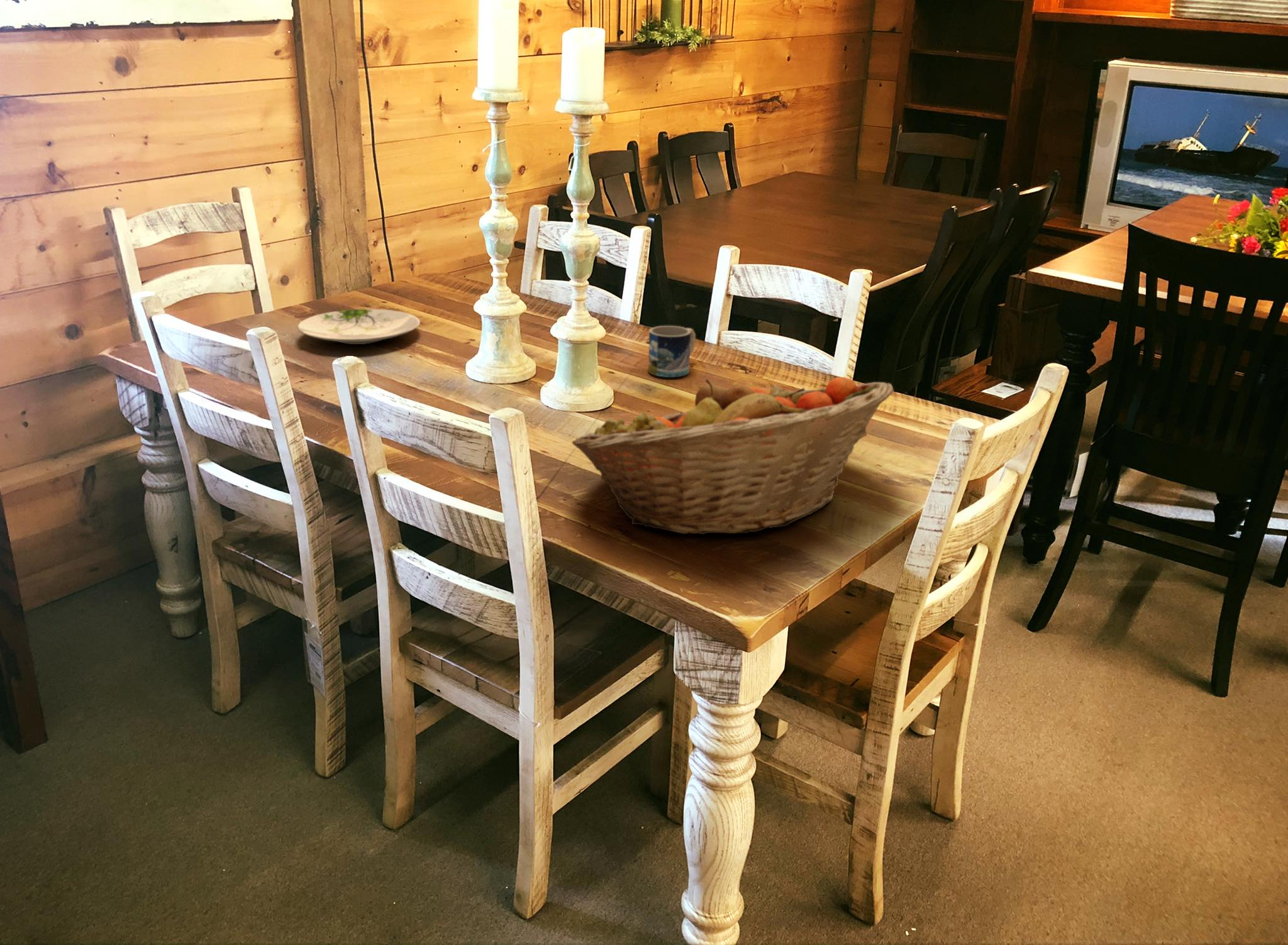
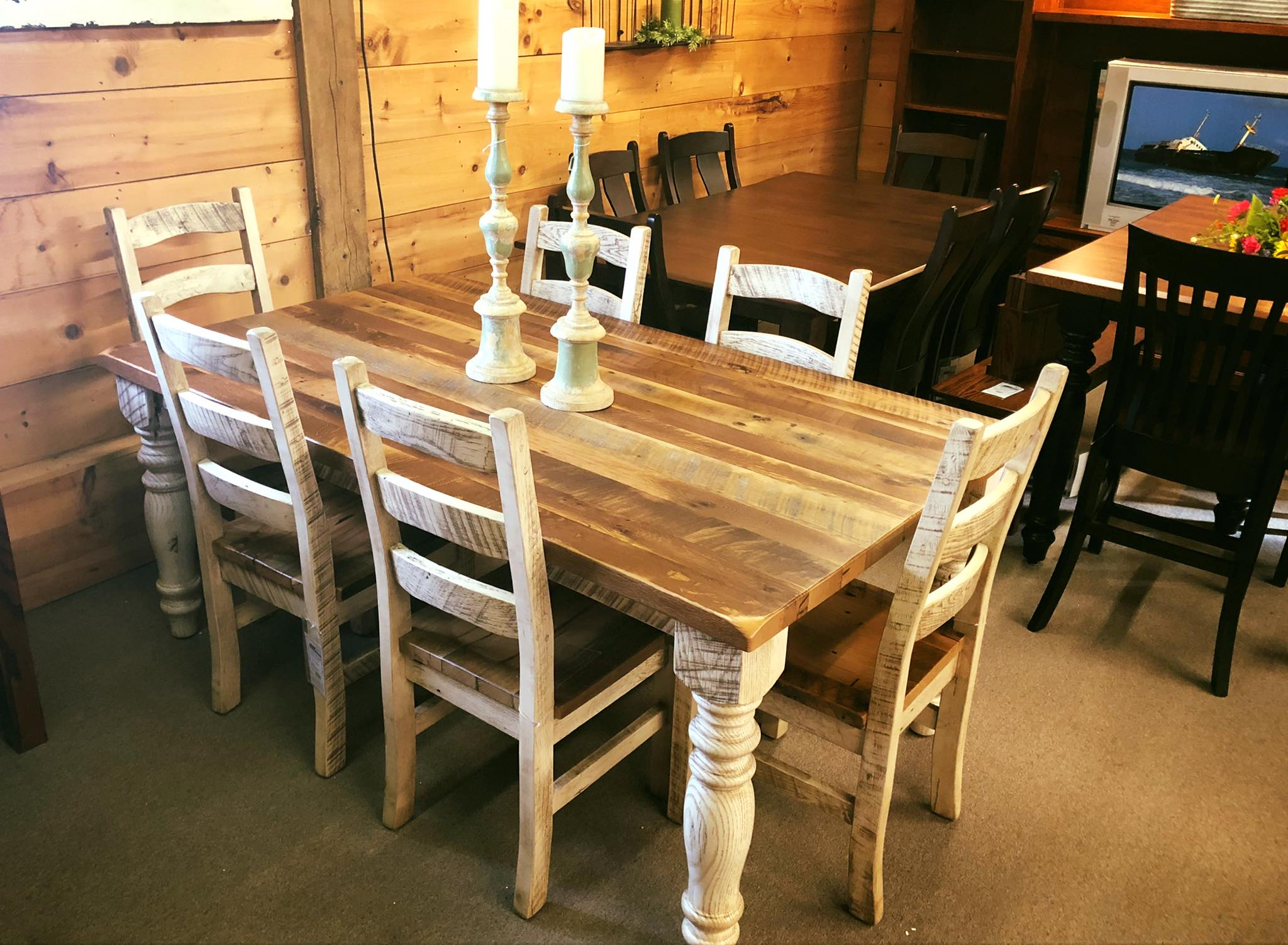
- fruit basket (735, 439)
- plate (360, 331)
- mug (675, 350)
